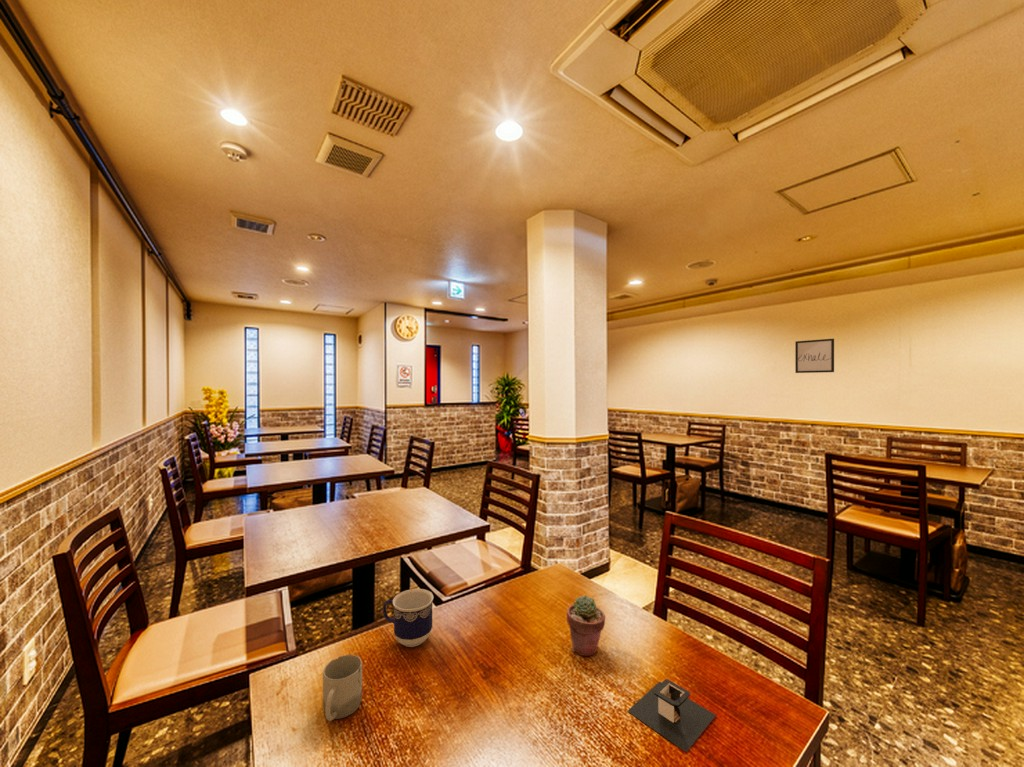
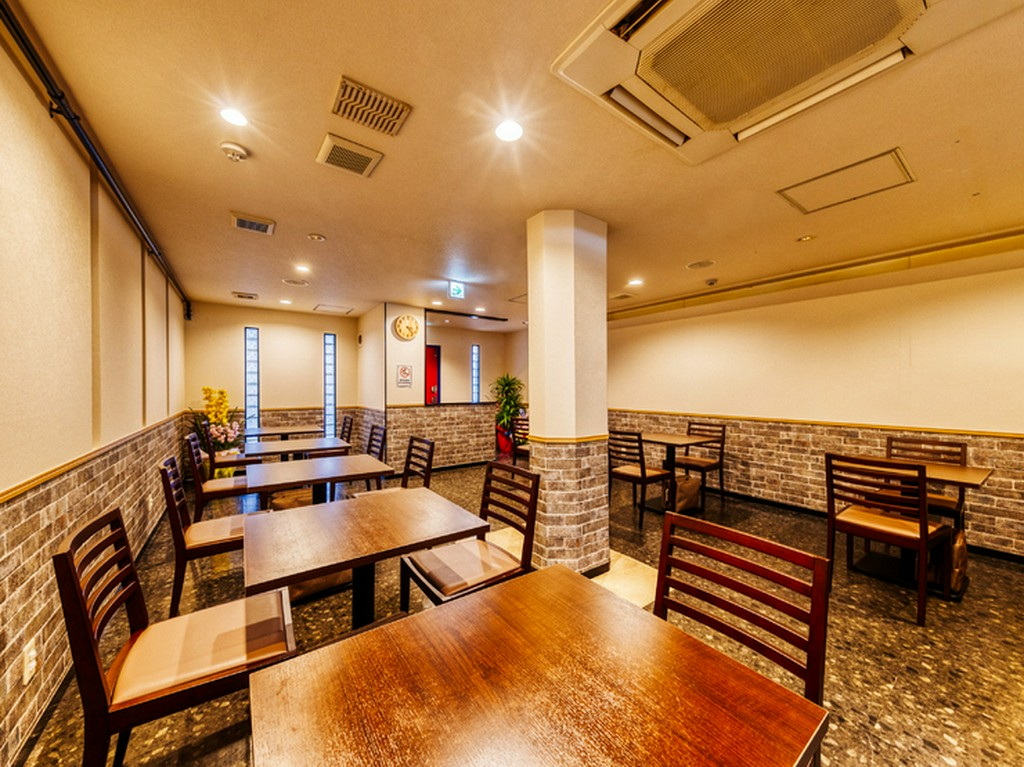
- cup (339, 691)
- potted succulent (585, 622)
- cup (407, 618)
- wall art (814, 356)
- architectural model (671, 699)
